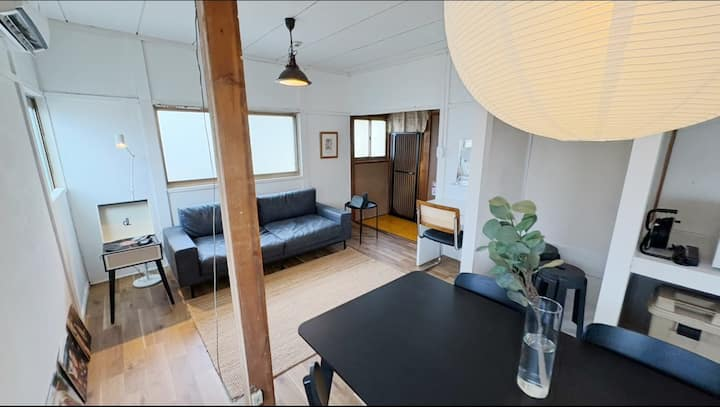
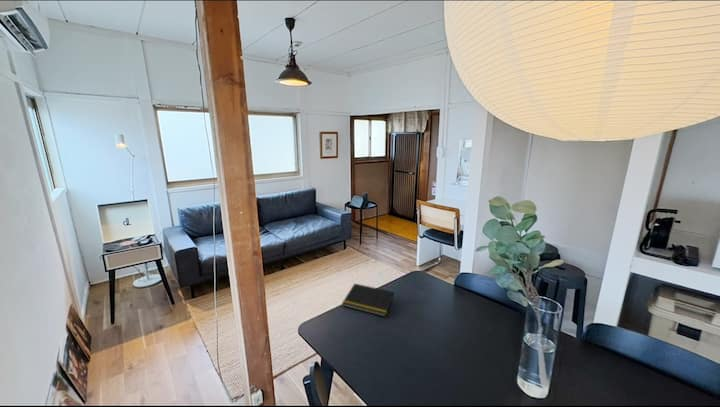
+ notepad (368, 298)
